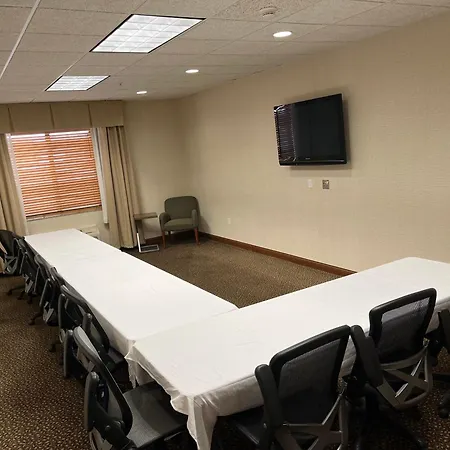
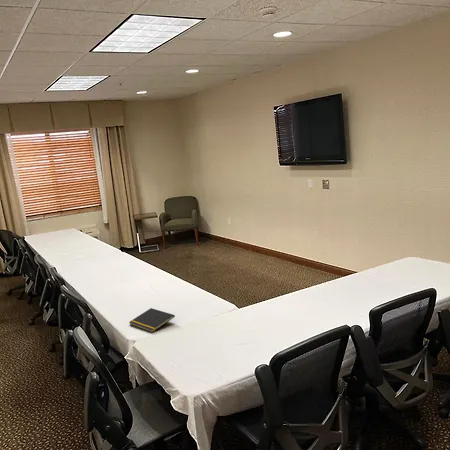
+ notepad (151, 319)
